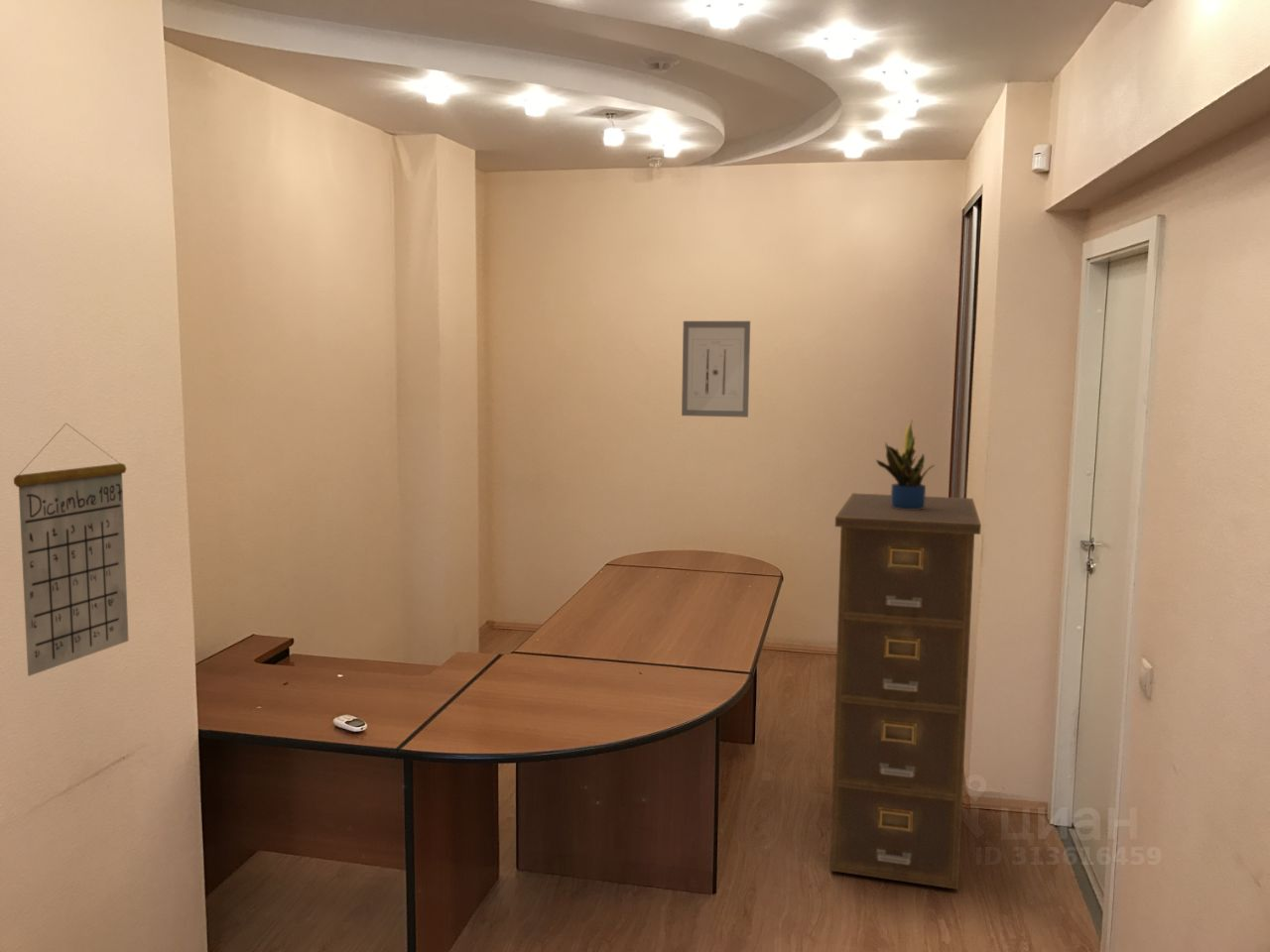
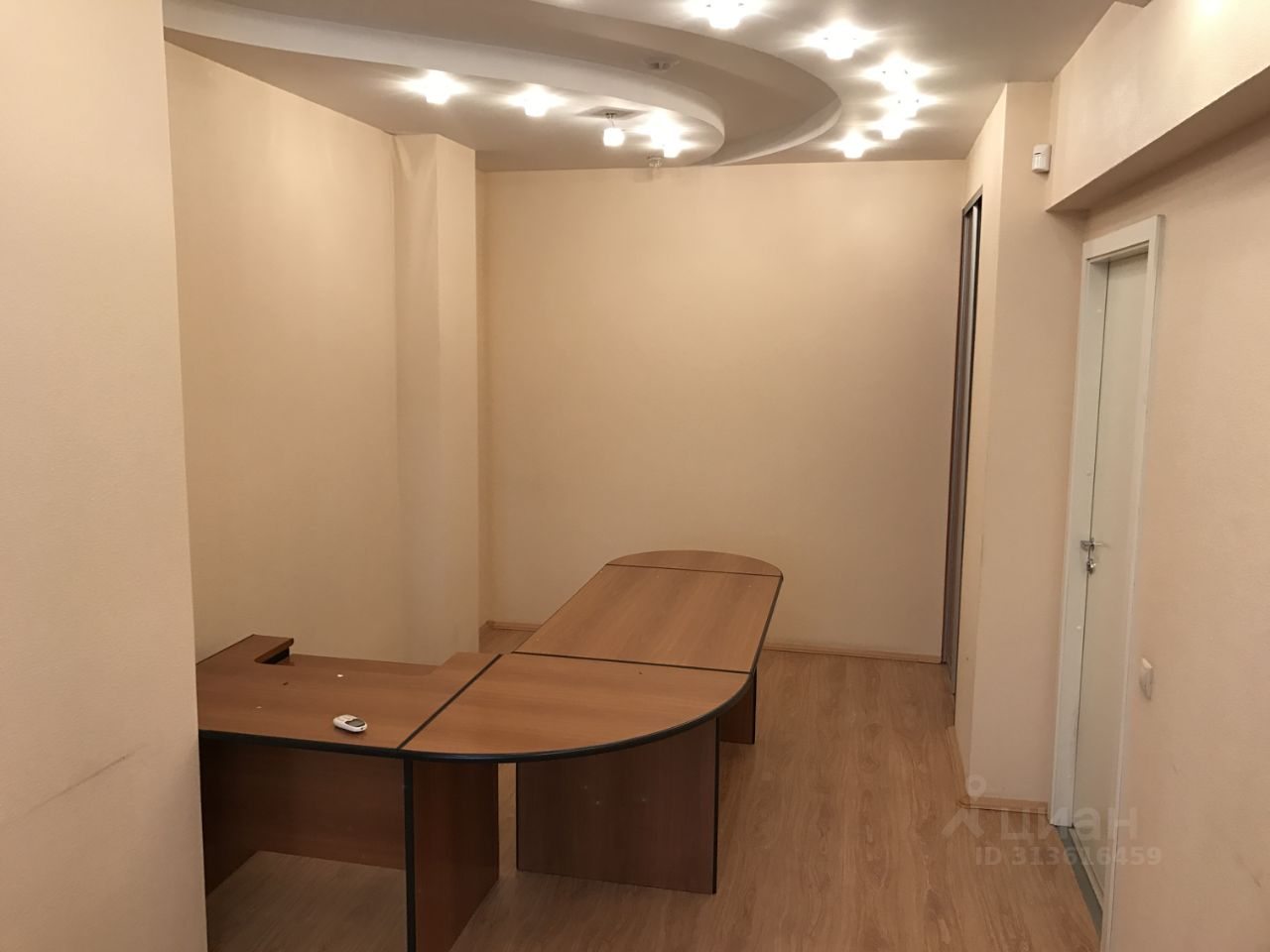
- wall art (715, 369)
- calendar (75, 541)
- filing cabinet (902, 674)
- potted plant (904, 463)
